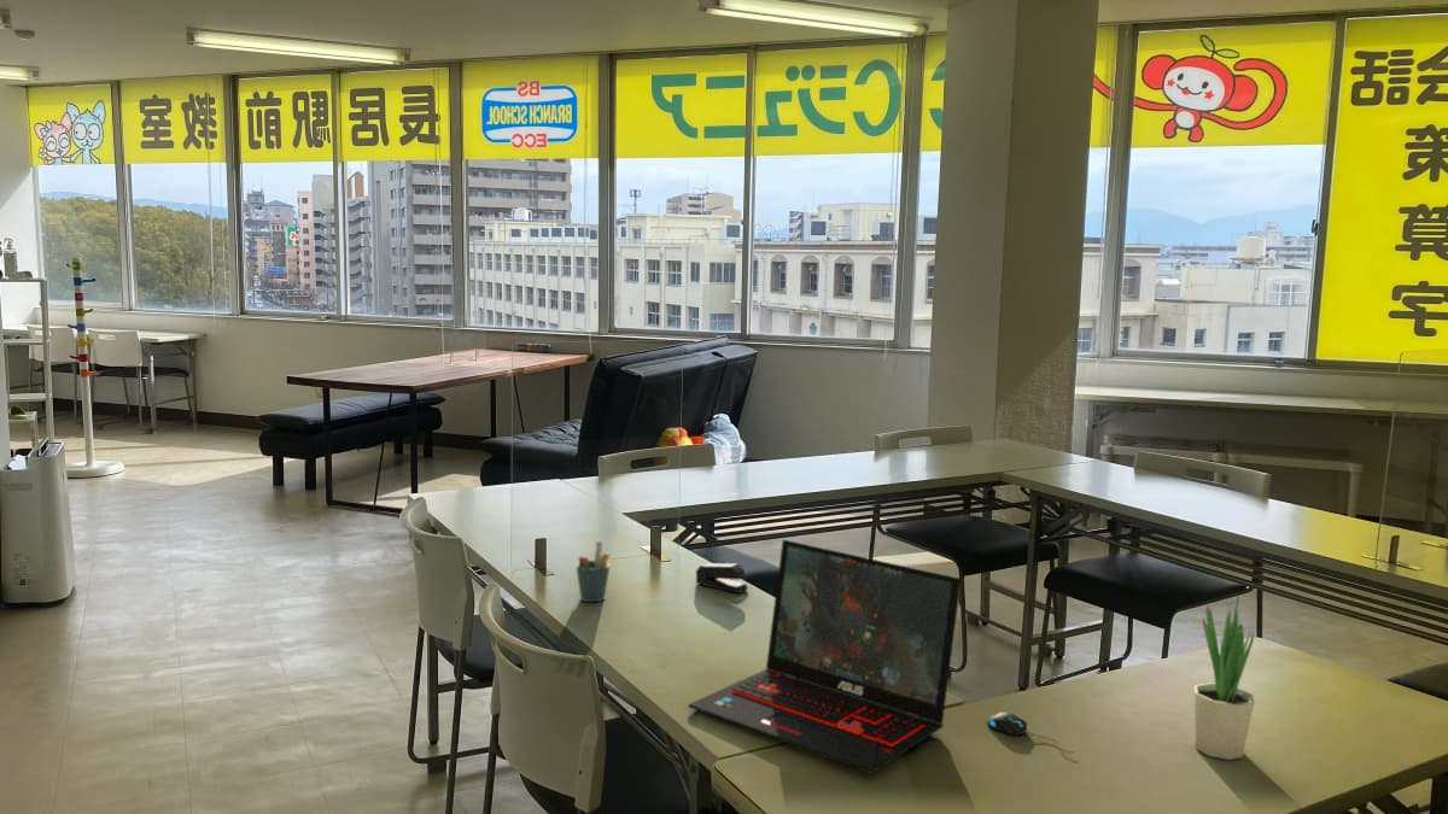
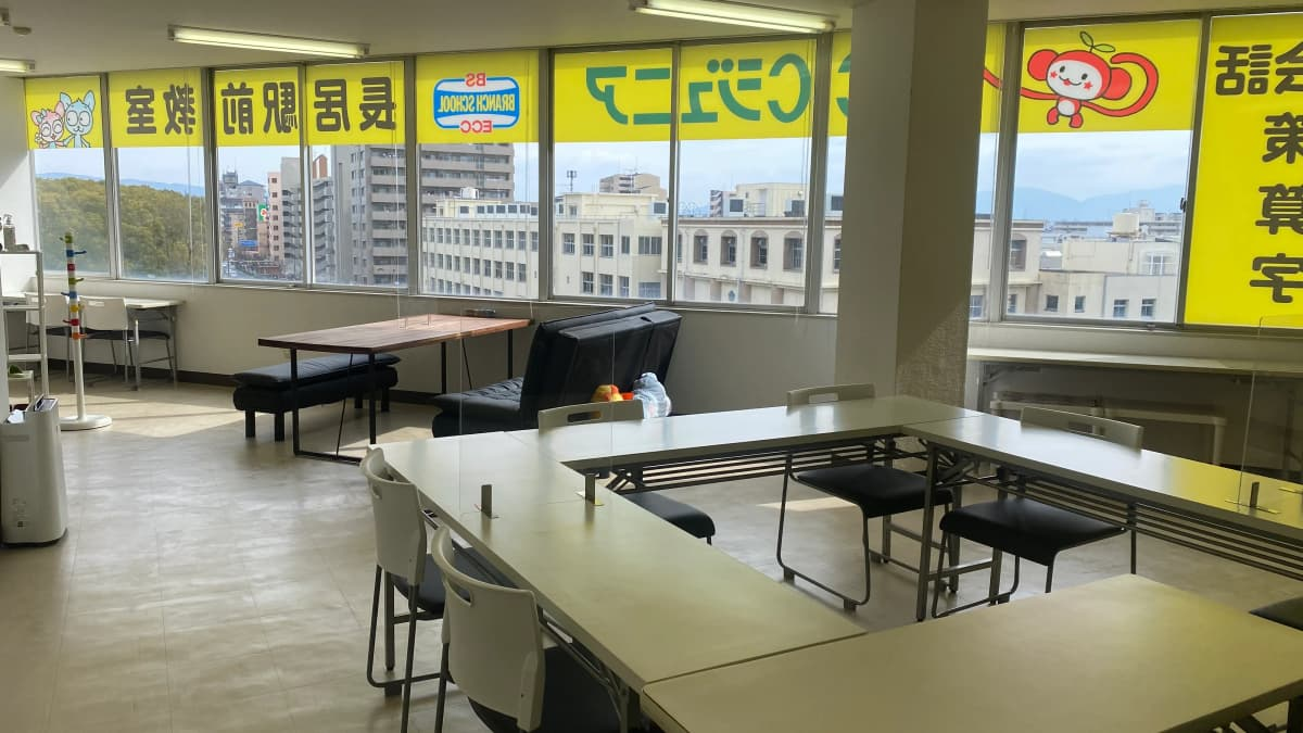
- laptop (822, 645)
- potted plant (1224, 669)
- pen holder (592, 572)
- stapler (720, 574)
- mouse (1026, 730)
